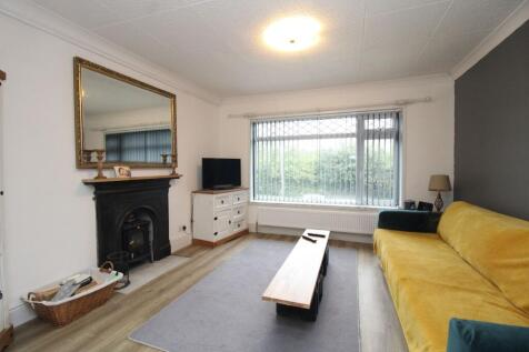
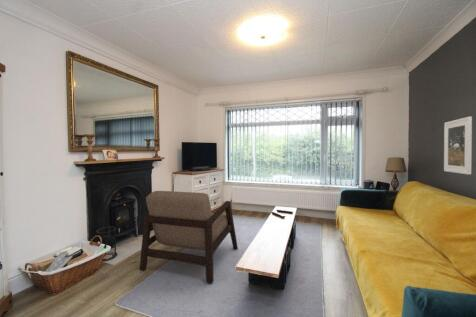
+ armchair (193, 223)
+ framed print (456, 146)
